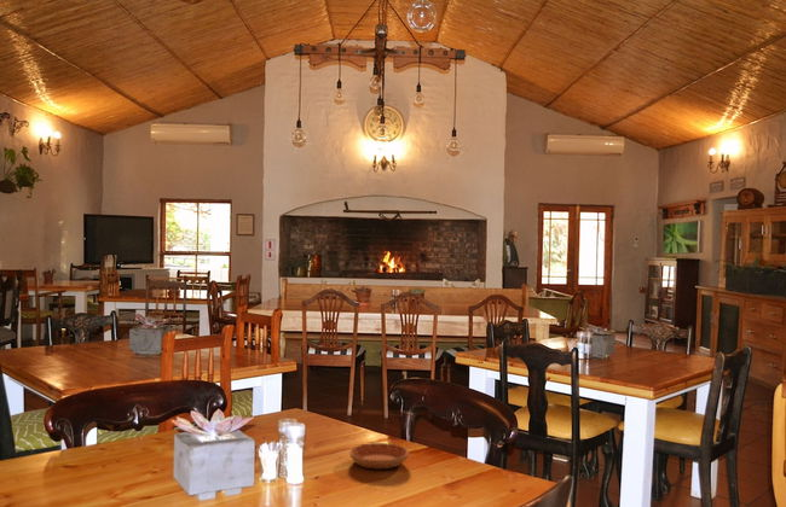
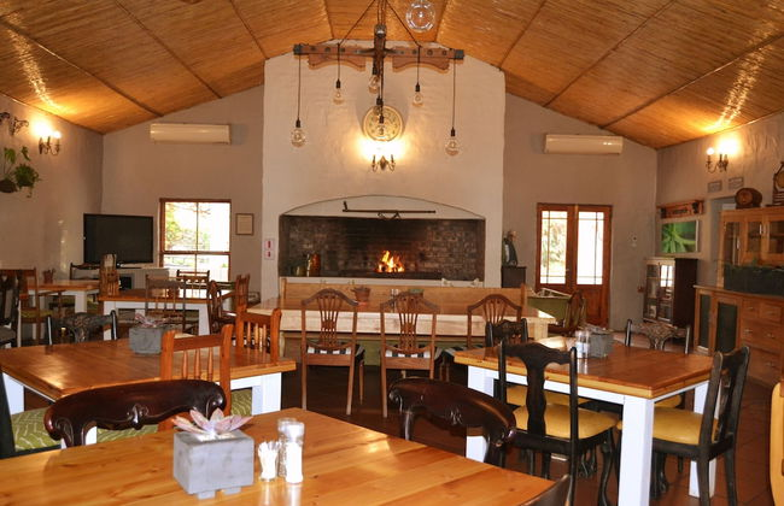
- saucer (378, 456)
